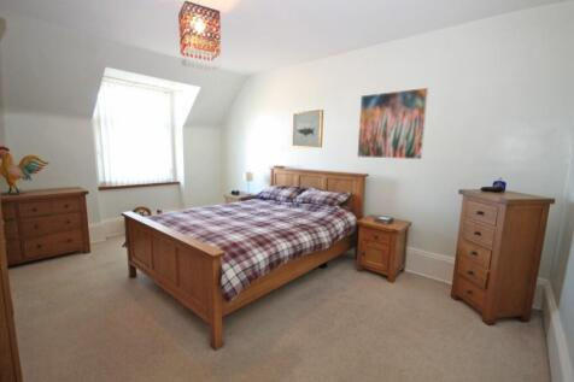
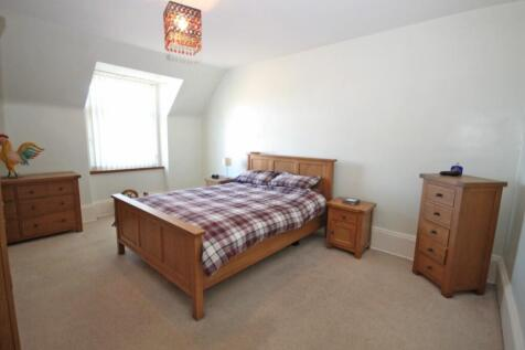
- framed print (390, 125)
- wall art (306, 129)
